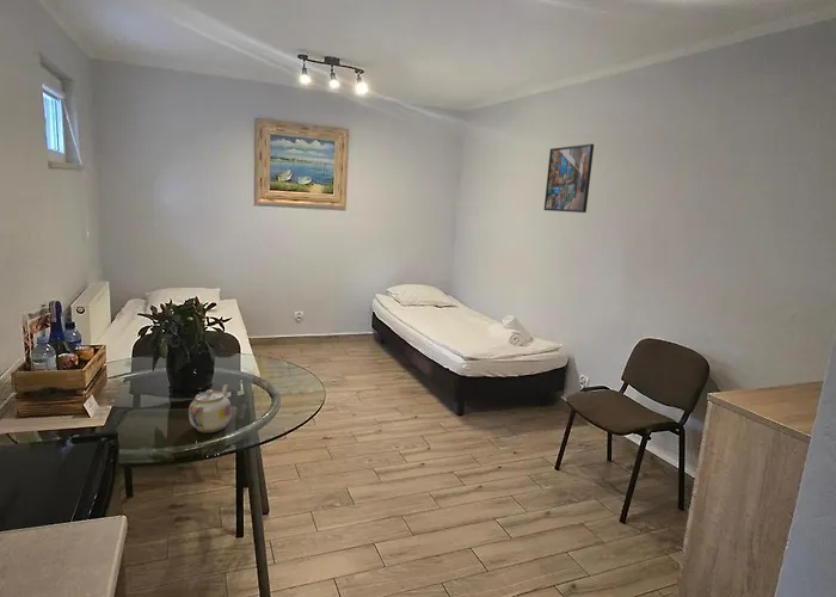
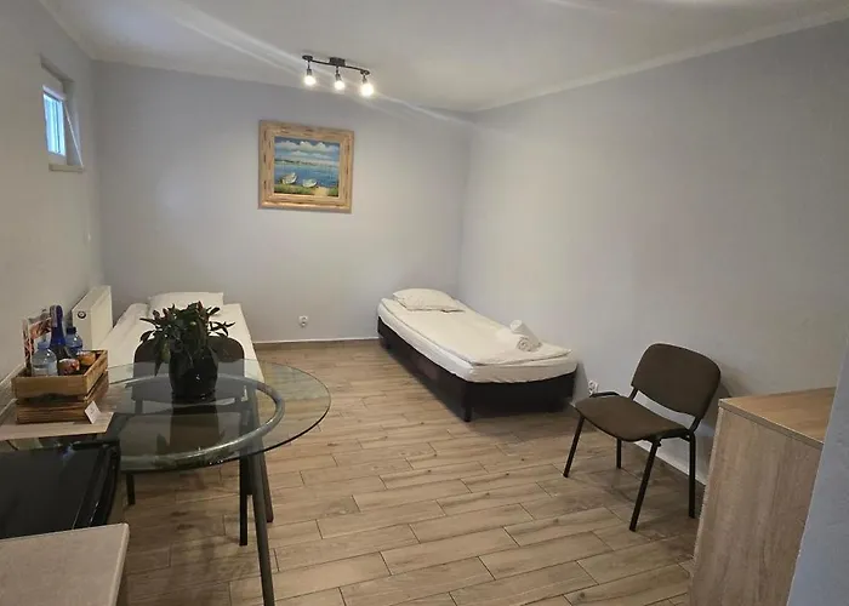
- teapot (210, 407)
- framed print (567, 179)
